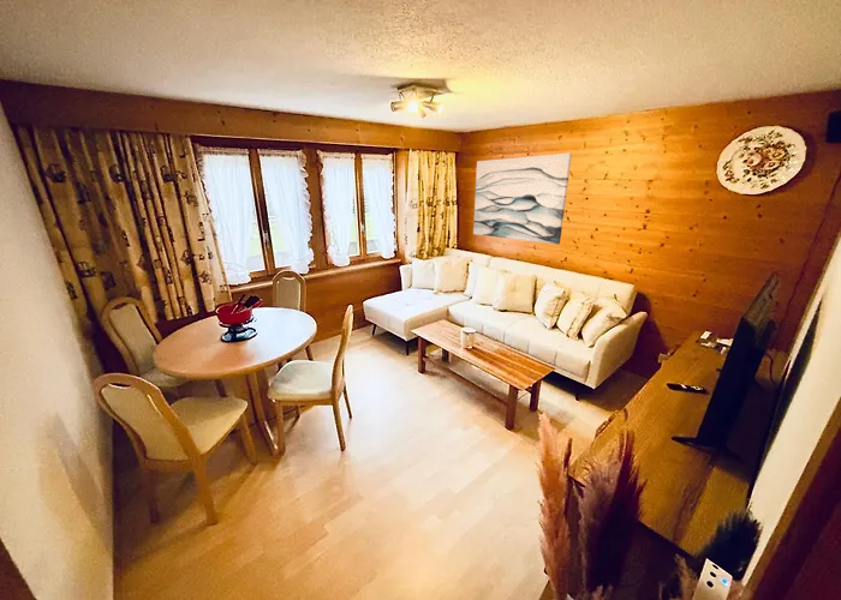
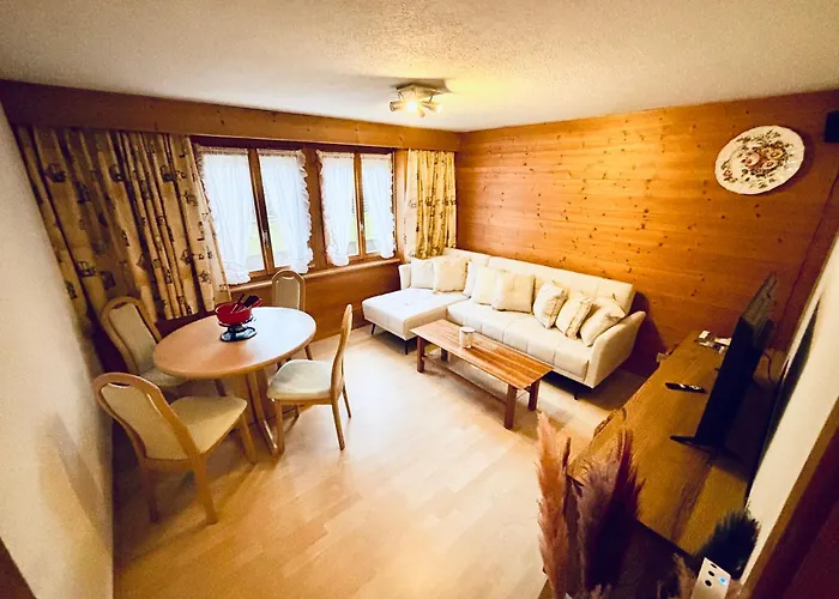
- wall art (514, 199)
